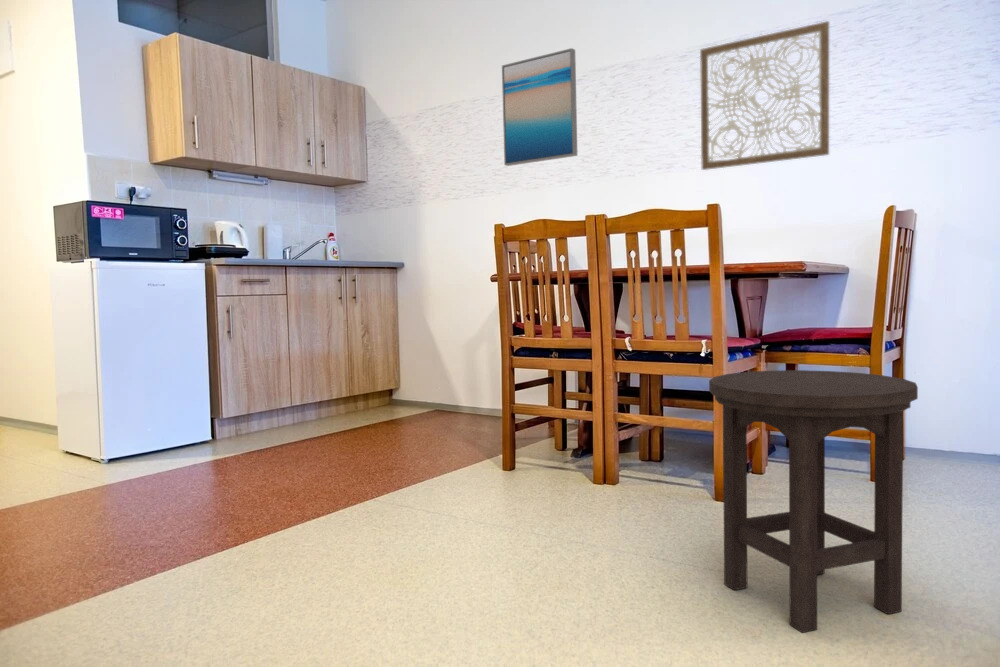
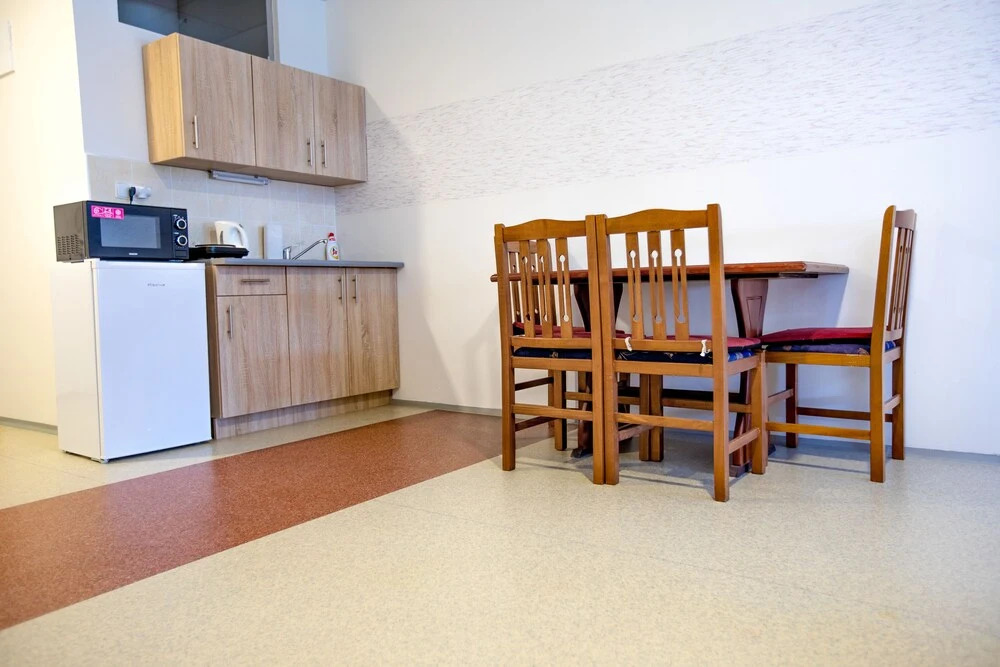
- stool (808, 490)
- wall art (538, 109)
- wall art (765, 102)
